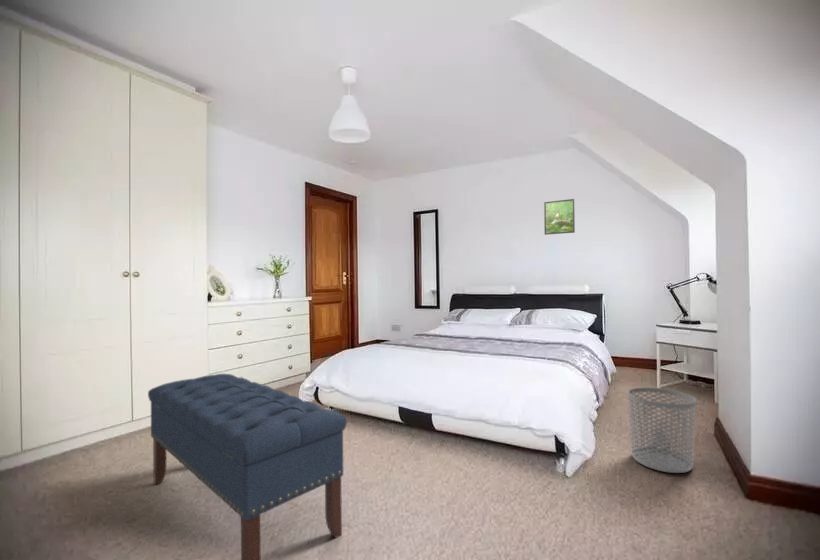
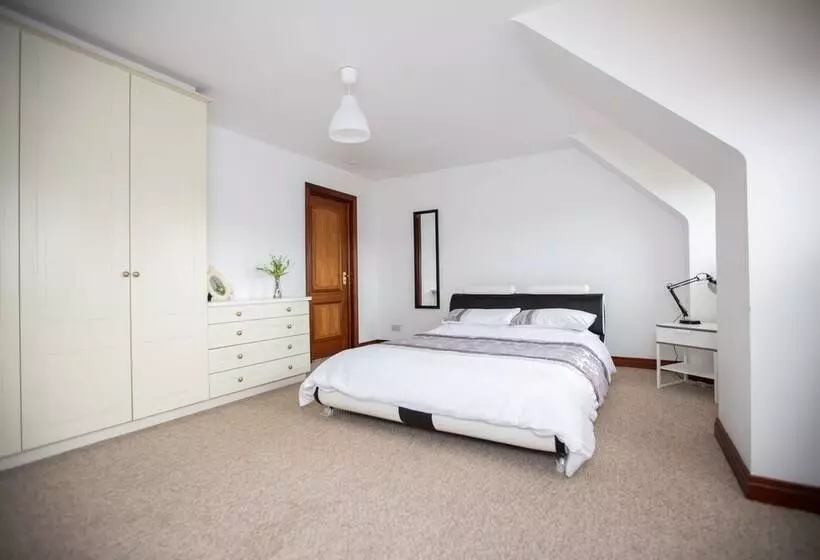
- waste bin (660, 428)
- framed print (559, 217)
- bench (236, 449)
